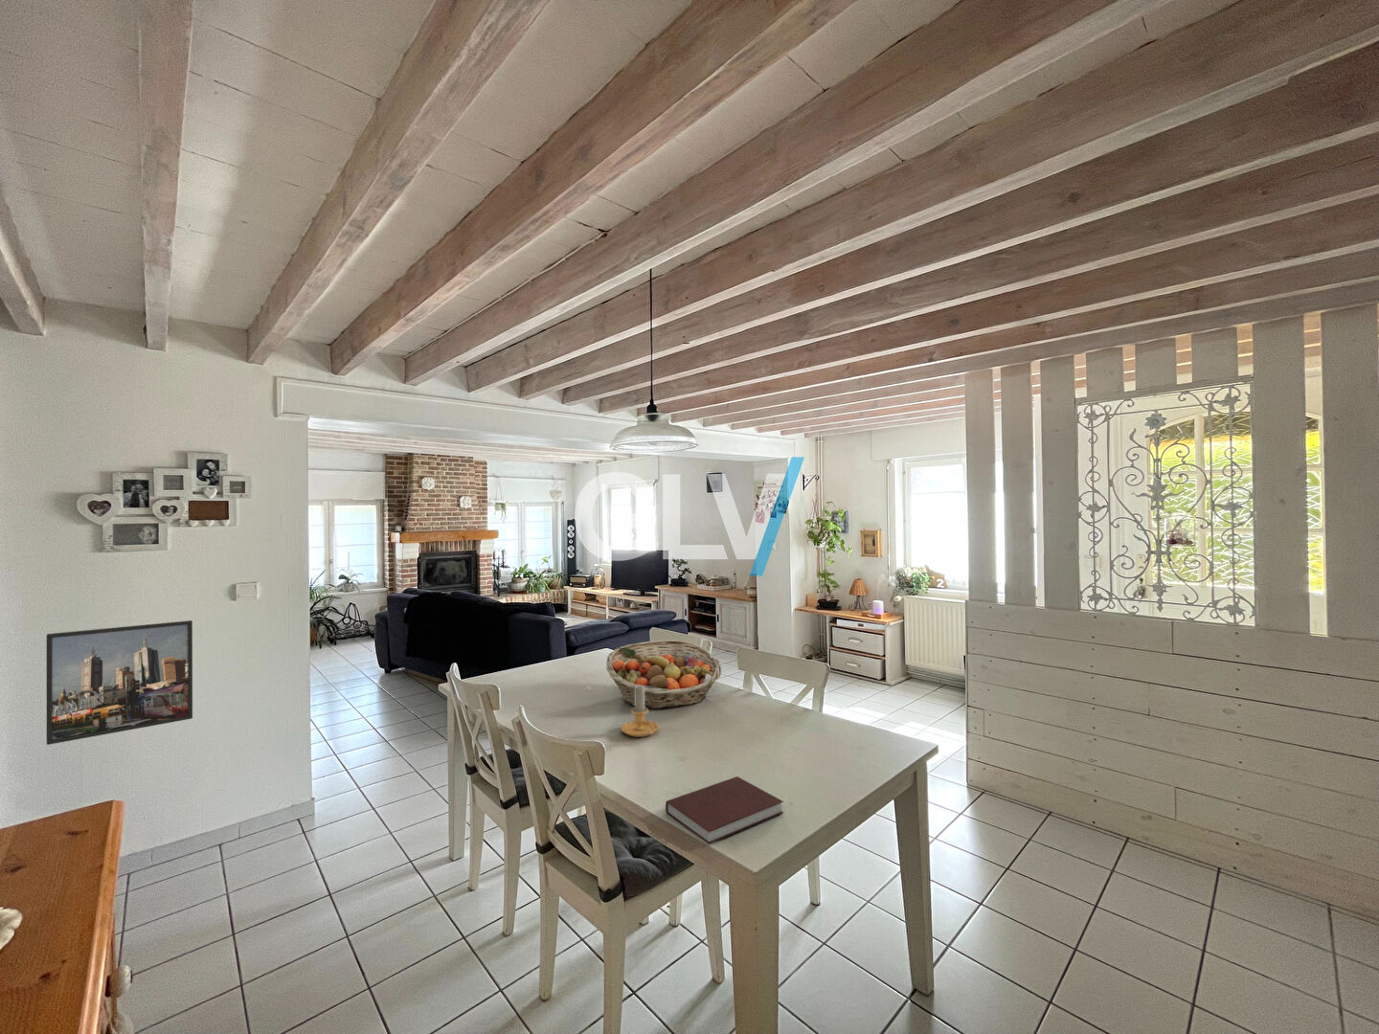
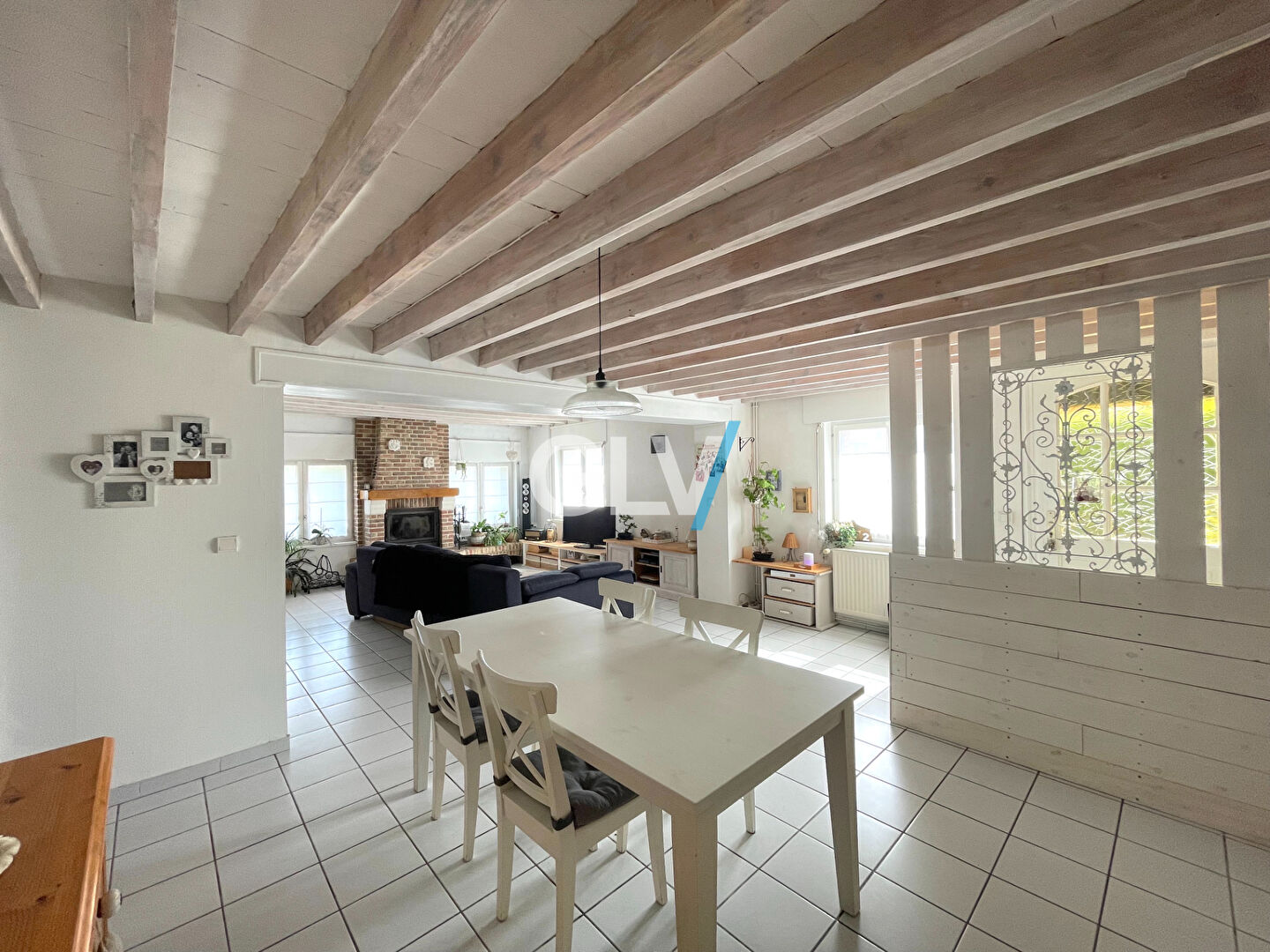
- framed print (124, 678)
- notebook (724, 806)
- candle (642, 709)
- fruit basket (663, 672)
